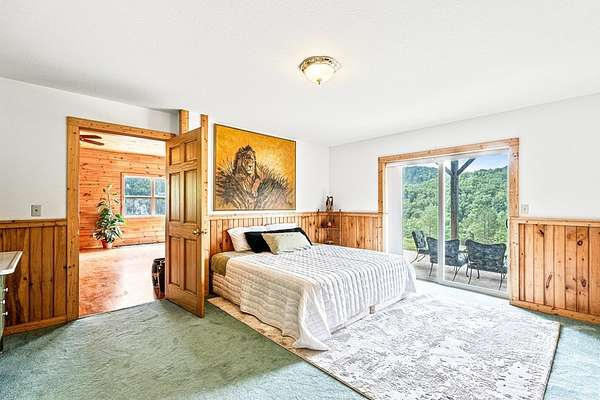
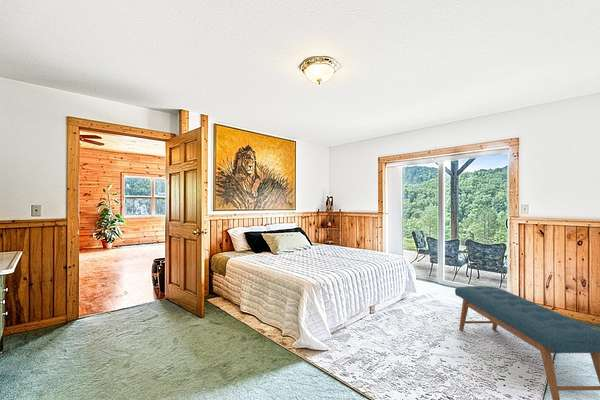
+ bench (518, 330)
